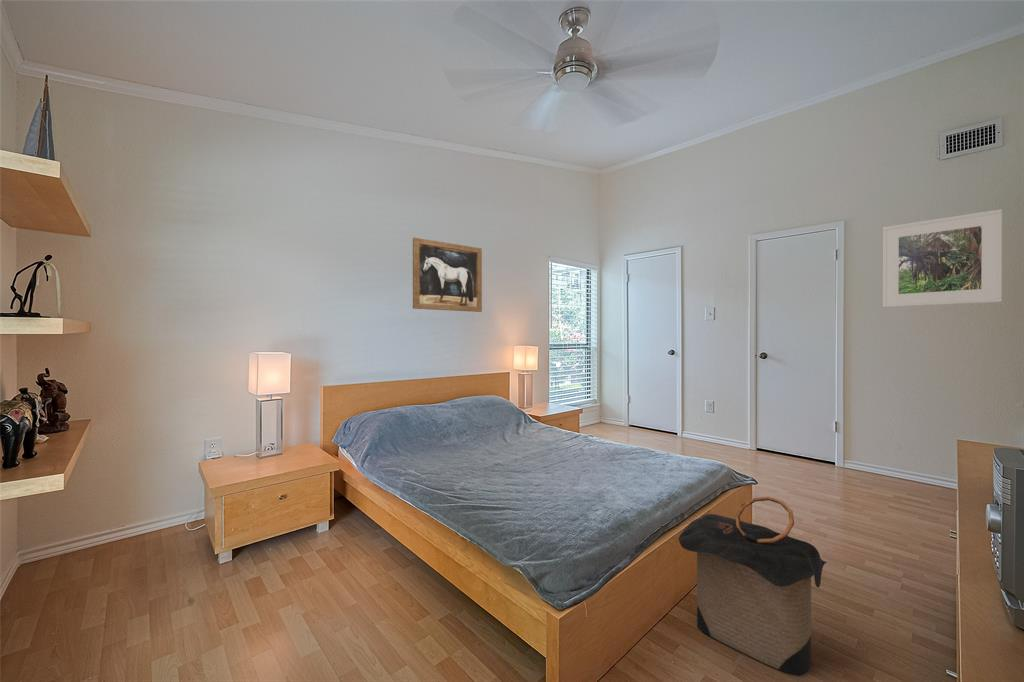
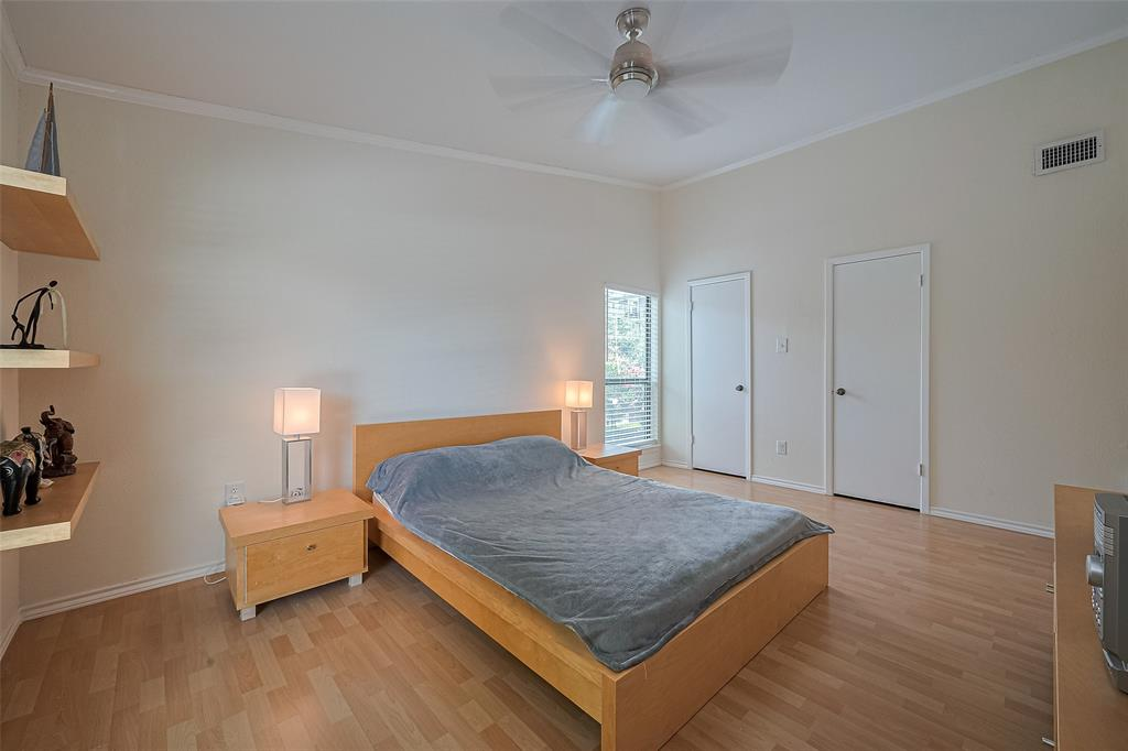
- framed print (938, 261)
- laundry hamper (746, 569)
- wall art (449, 276)
